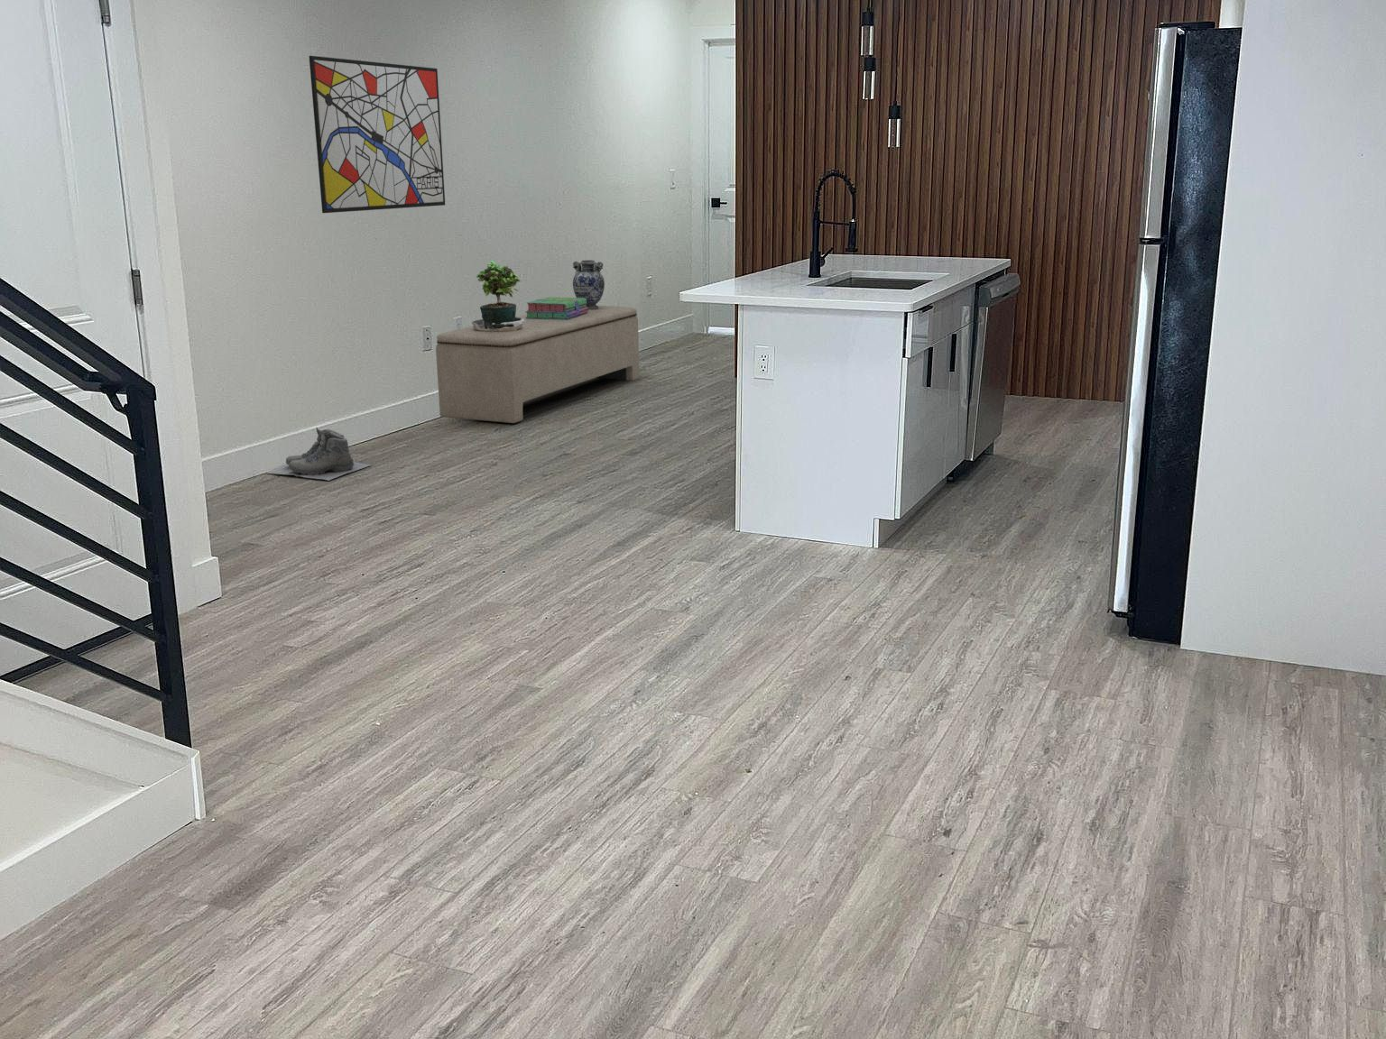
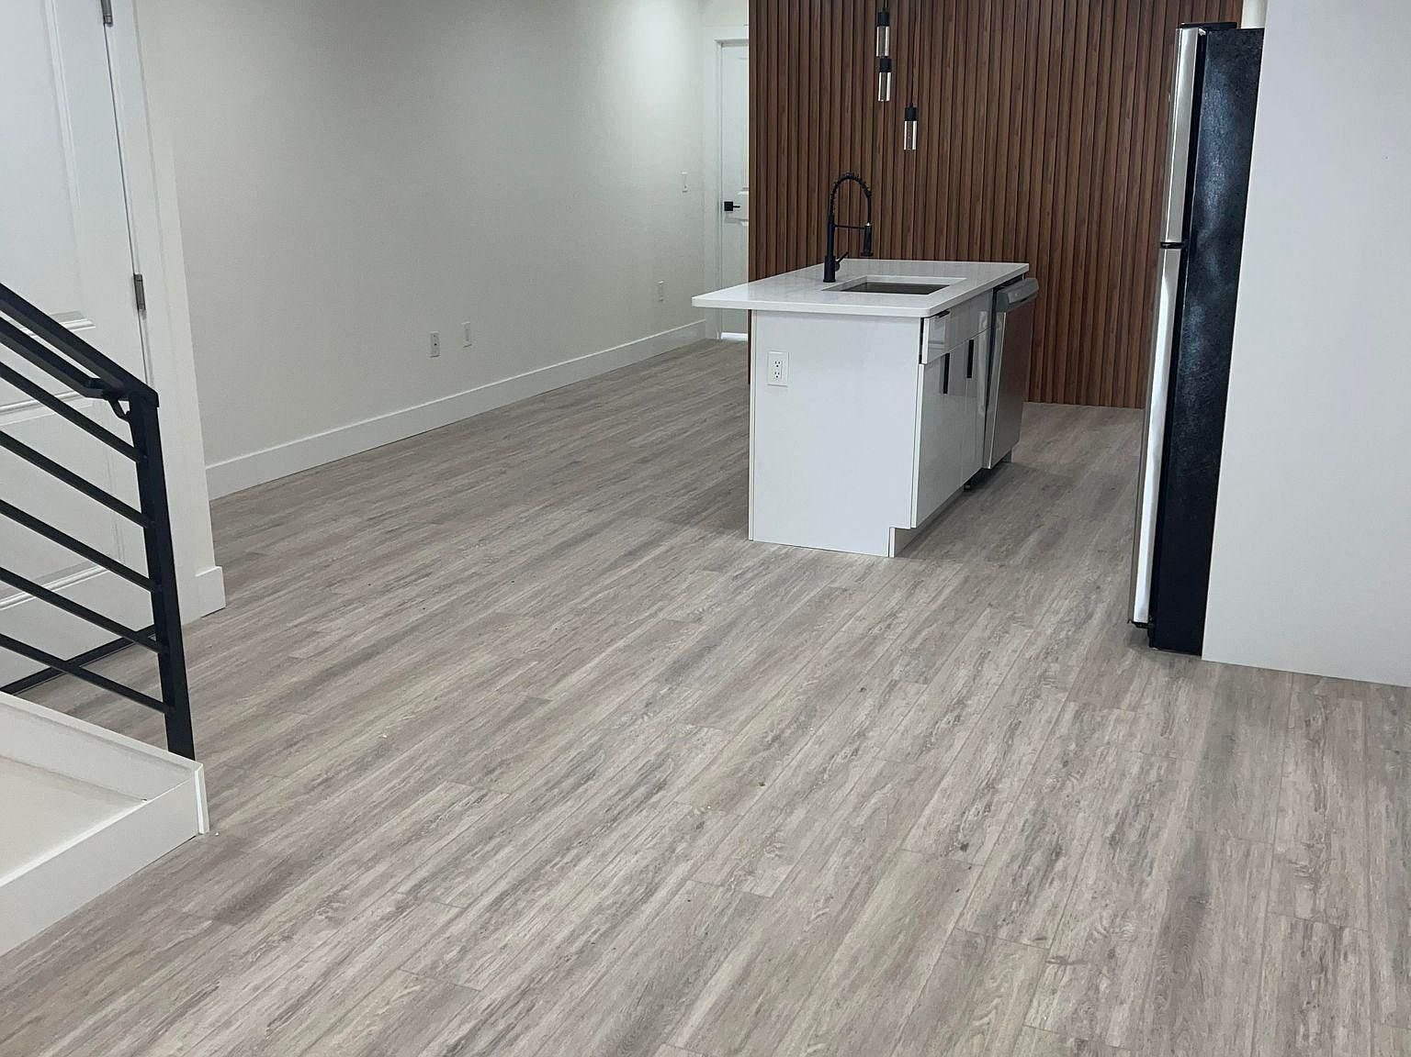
- stack of books (557, 308)
- bench (545, 357)
- potted plant (502, 294)
- boots (316, 449)
- wall art (383, 136)
- decorative vase (588, 284)
